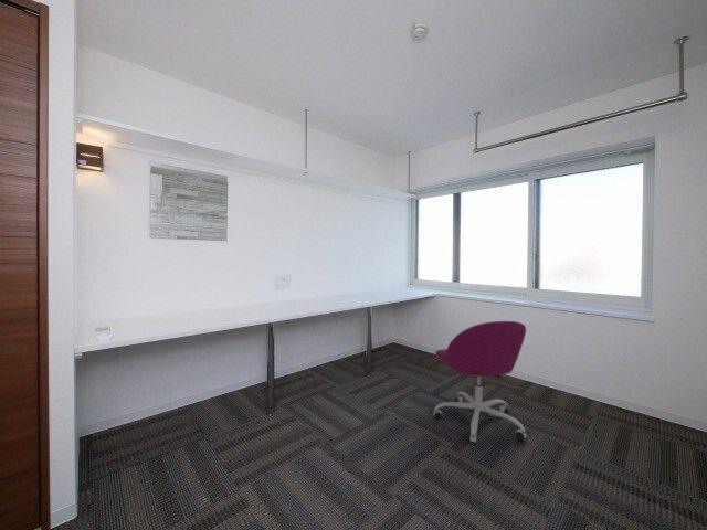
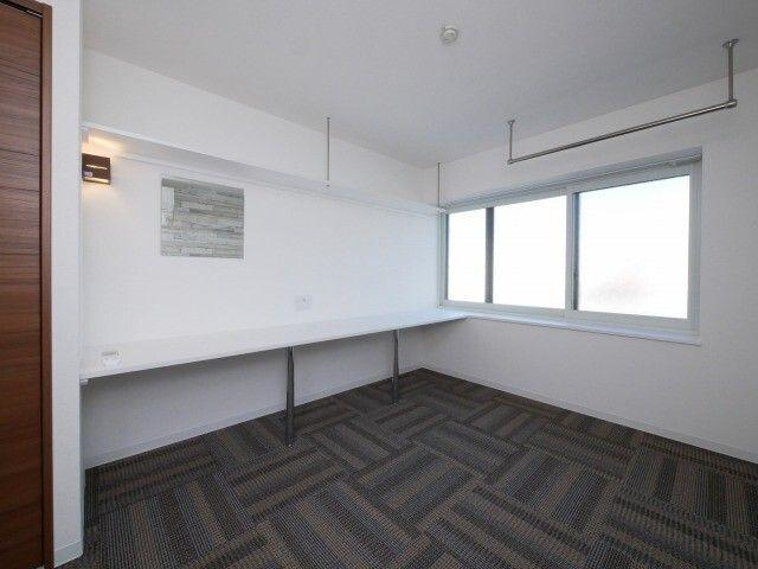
- office chair (477, 367)
